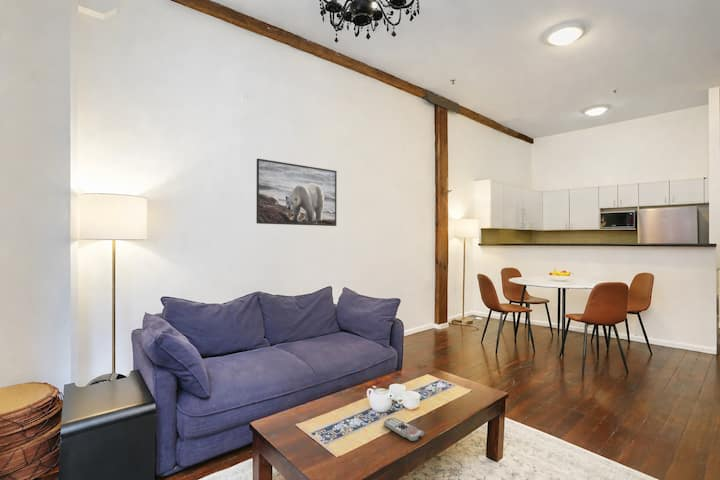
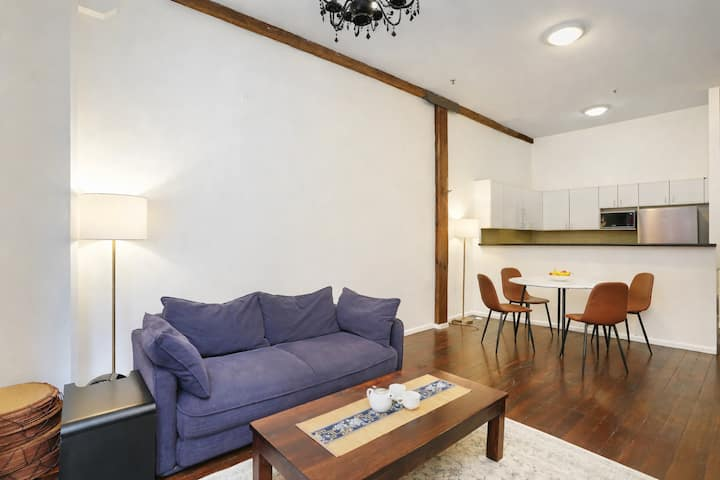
- remote control (402, 428)
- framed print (299, 195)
